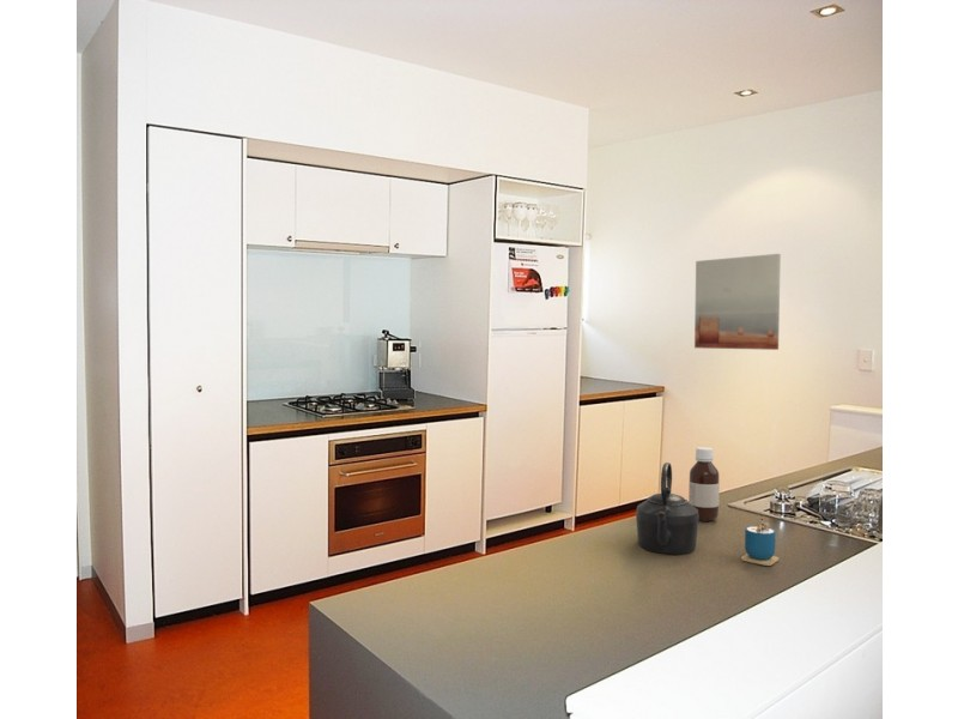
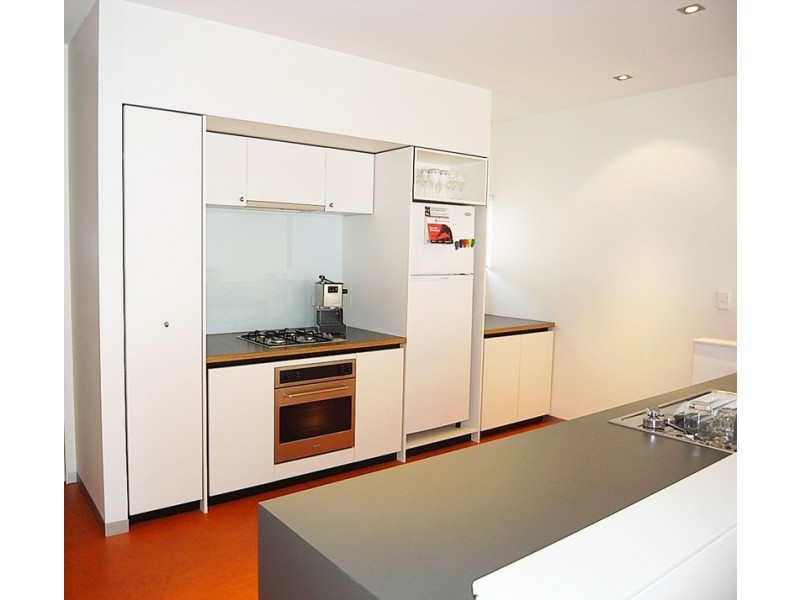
- wall art (735, 303)
- bottle (703, 483)
- kettle (666, 508)
- cup (759, 534)
